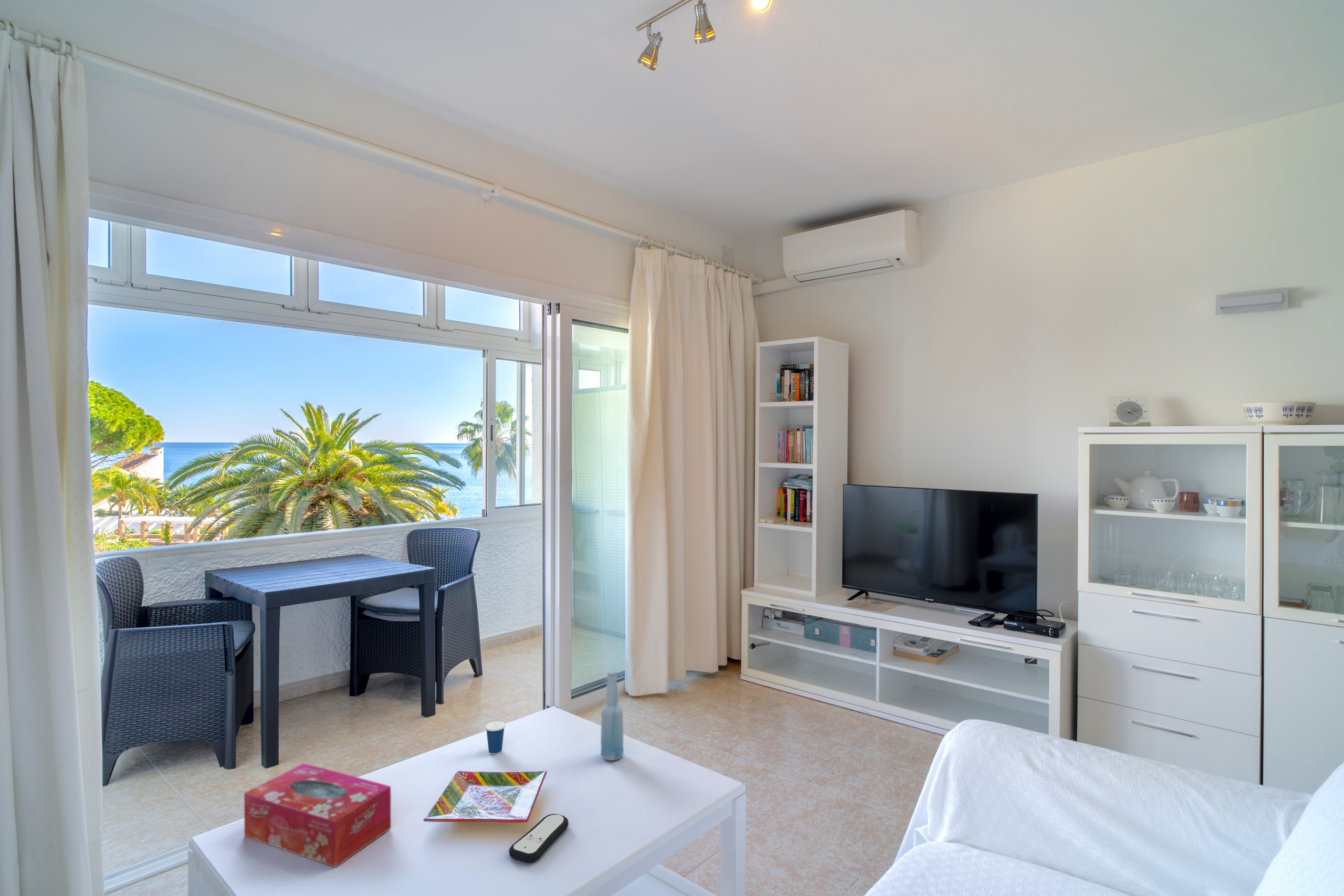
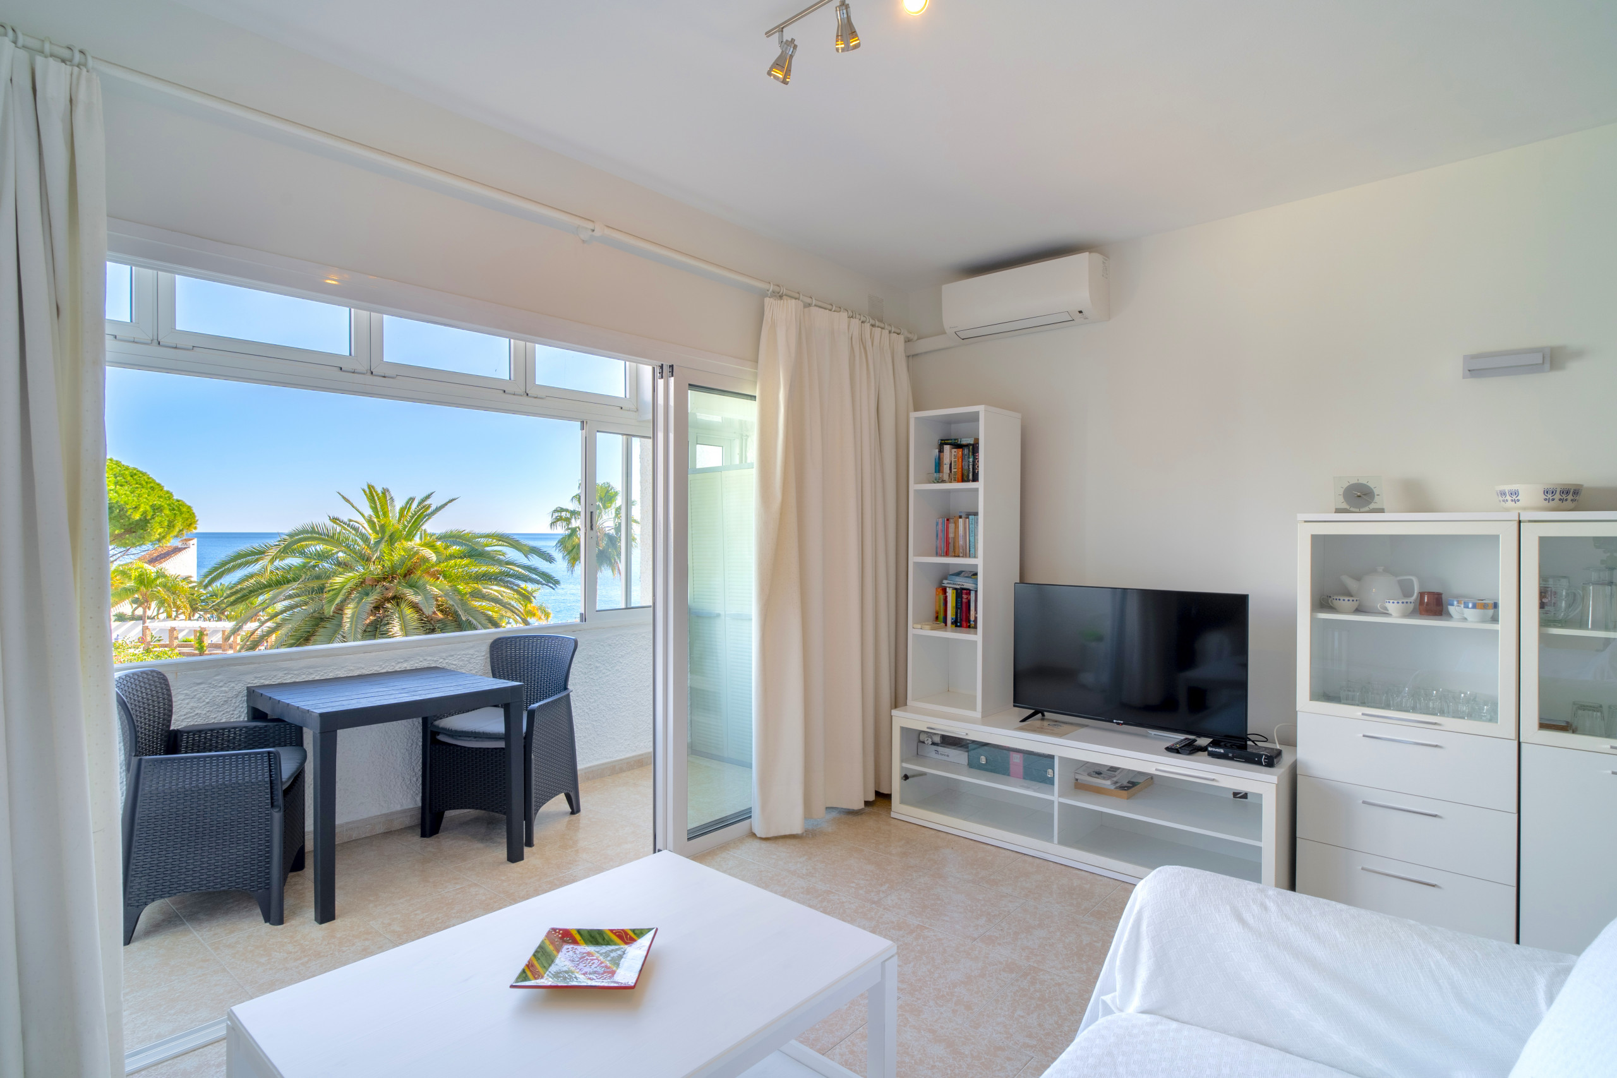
- remote control (541, 836)
- cup (495, 731)
- tissue box (318, 810)
- bottle (612, 714)
